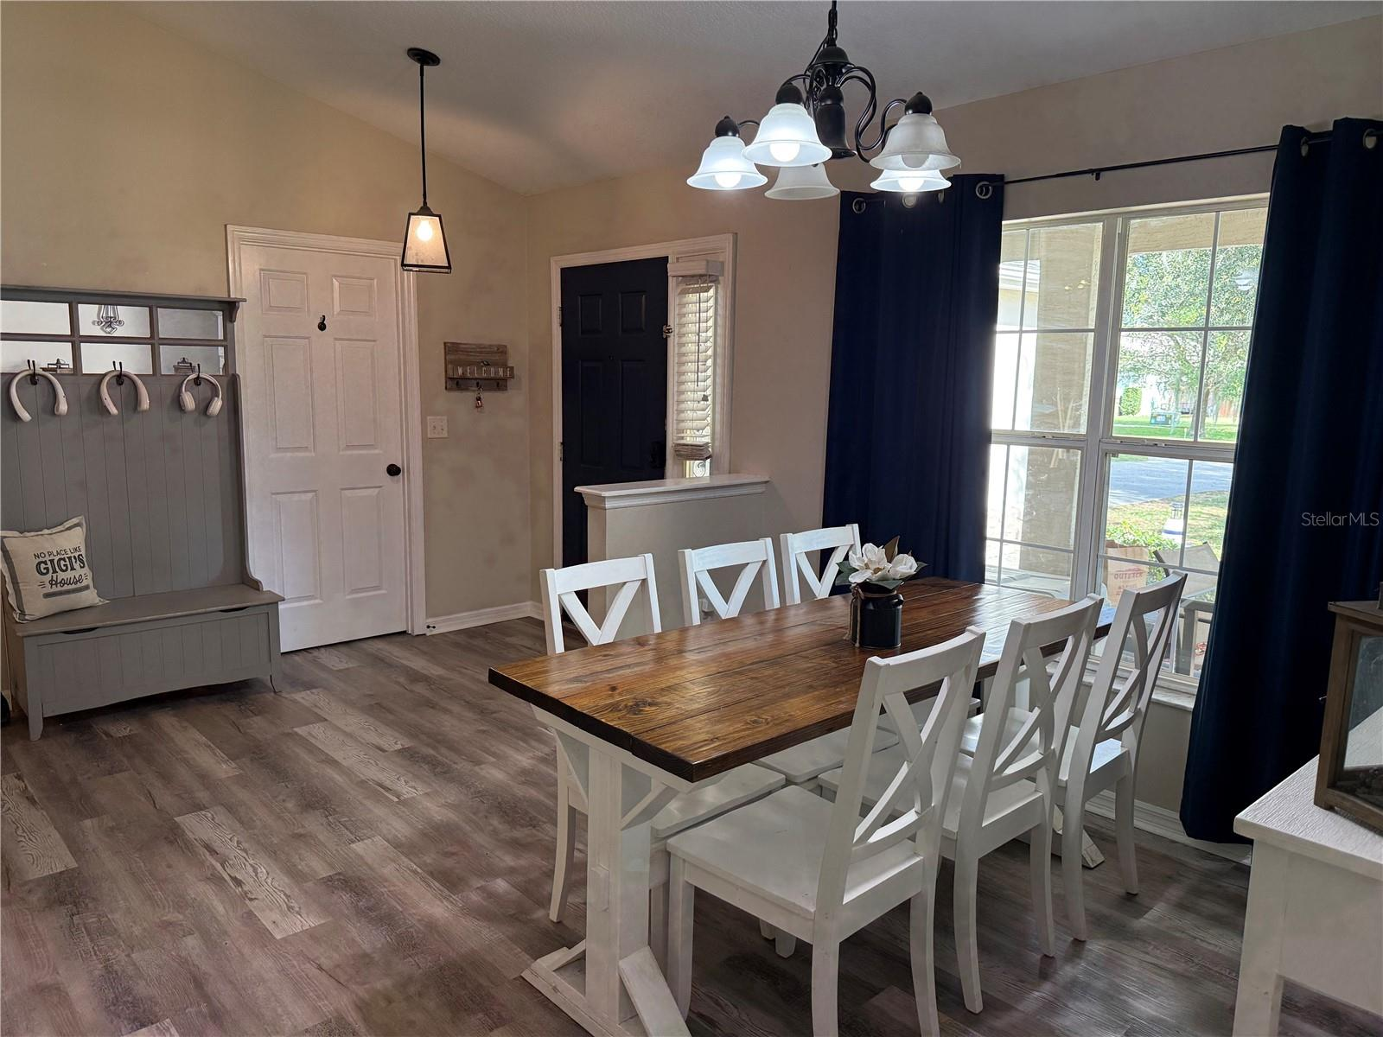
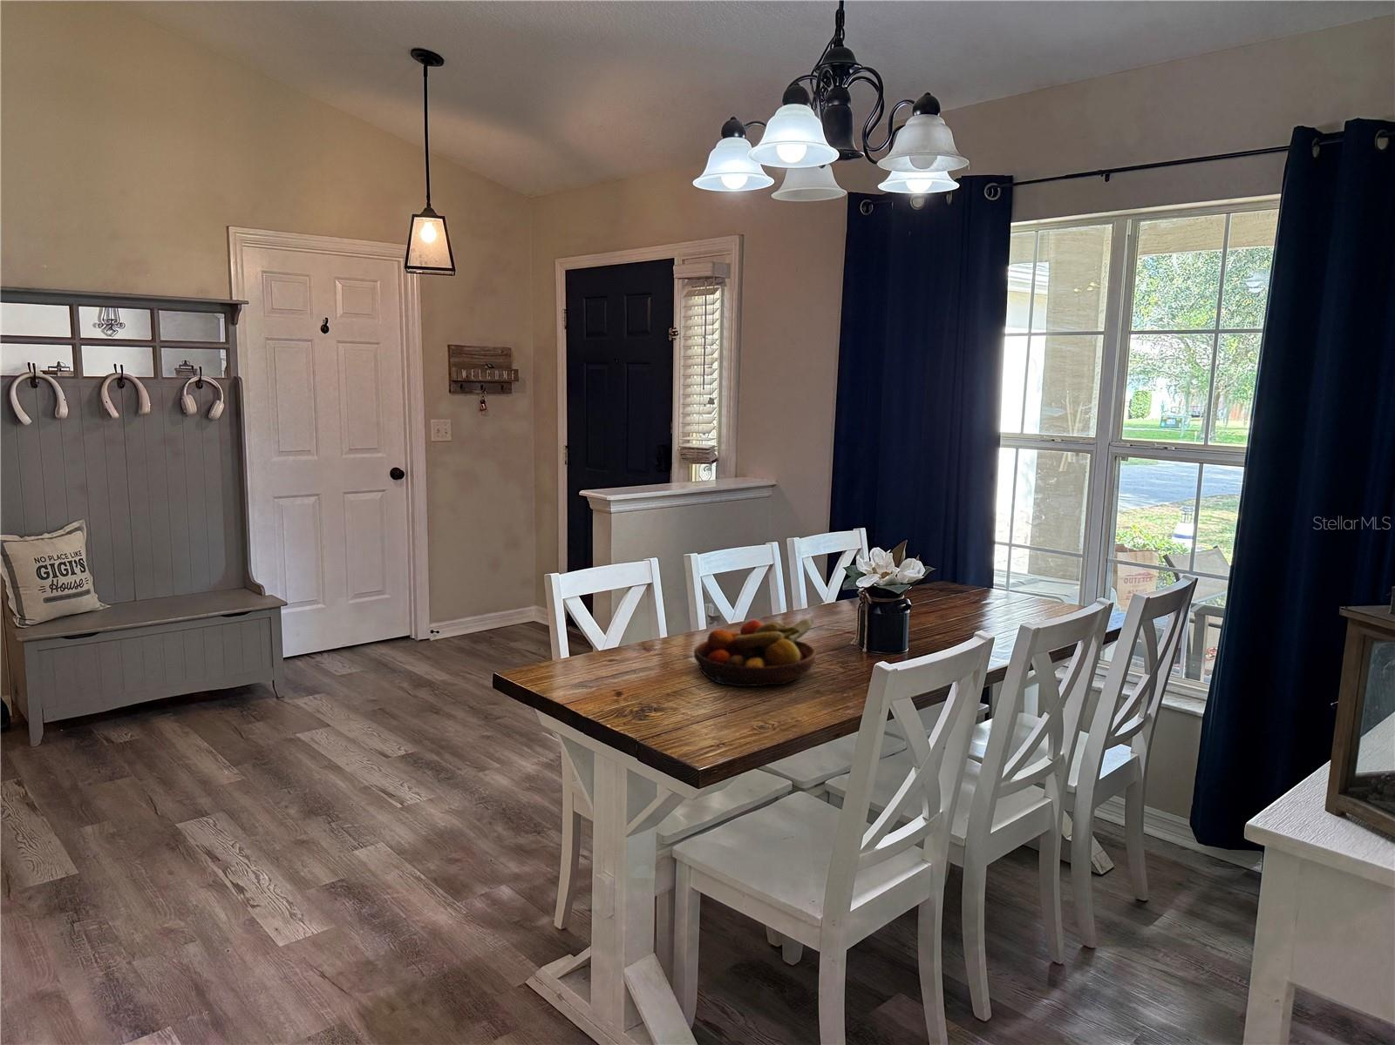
+ fruit bowl (755, 644)
